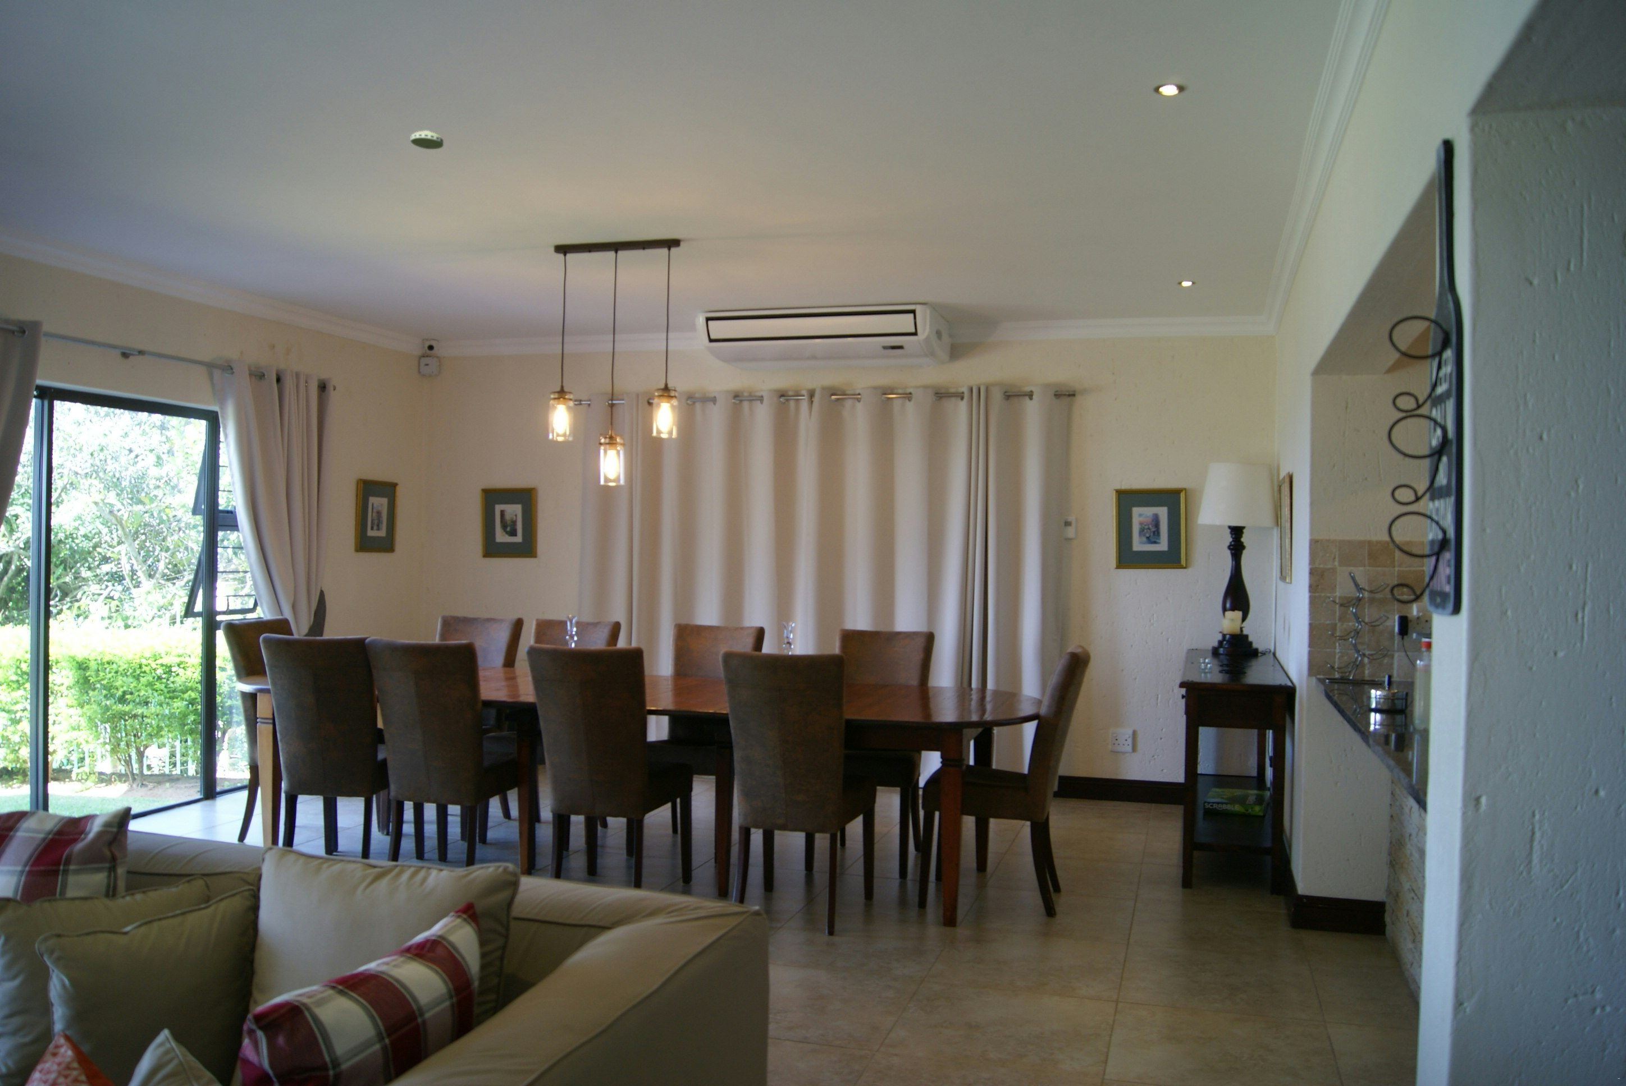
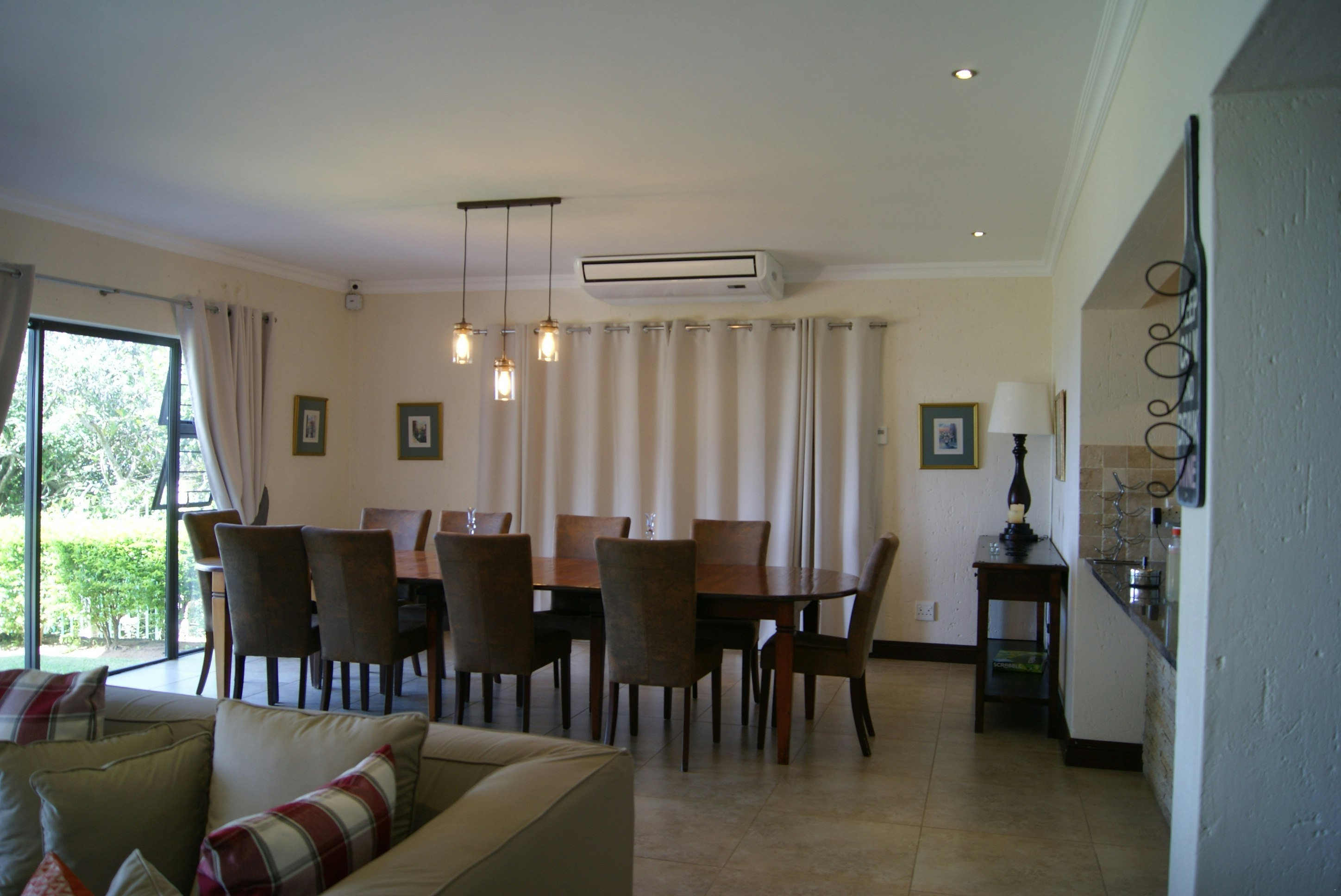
- smoke detector (427, 139)
